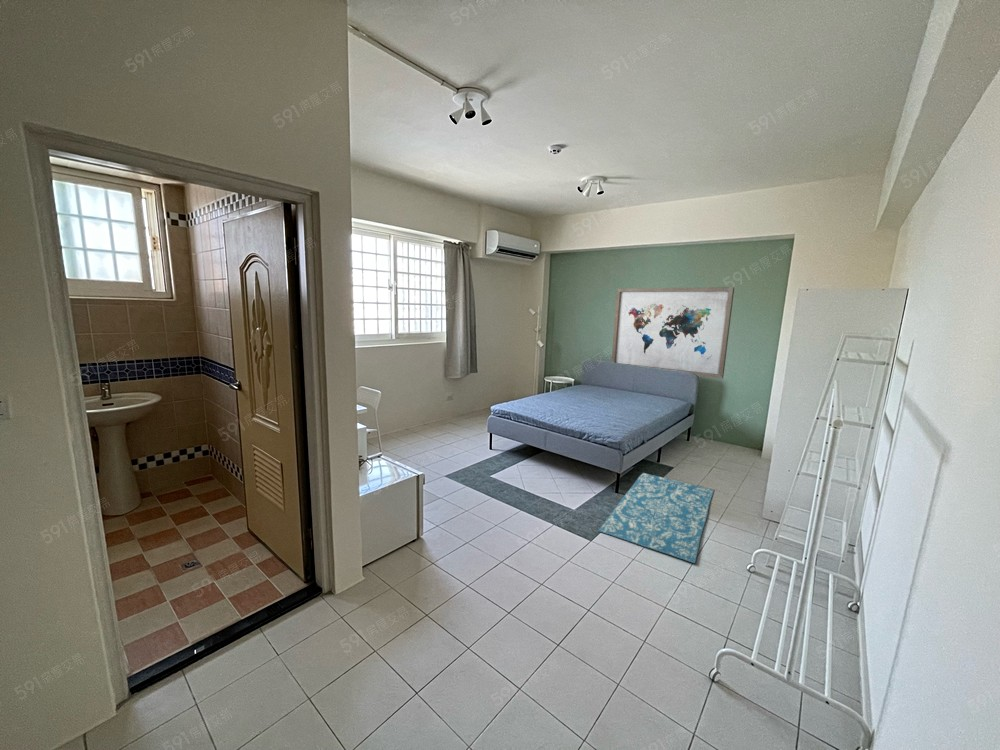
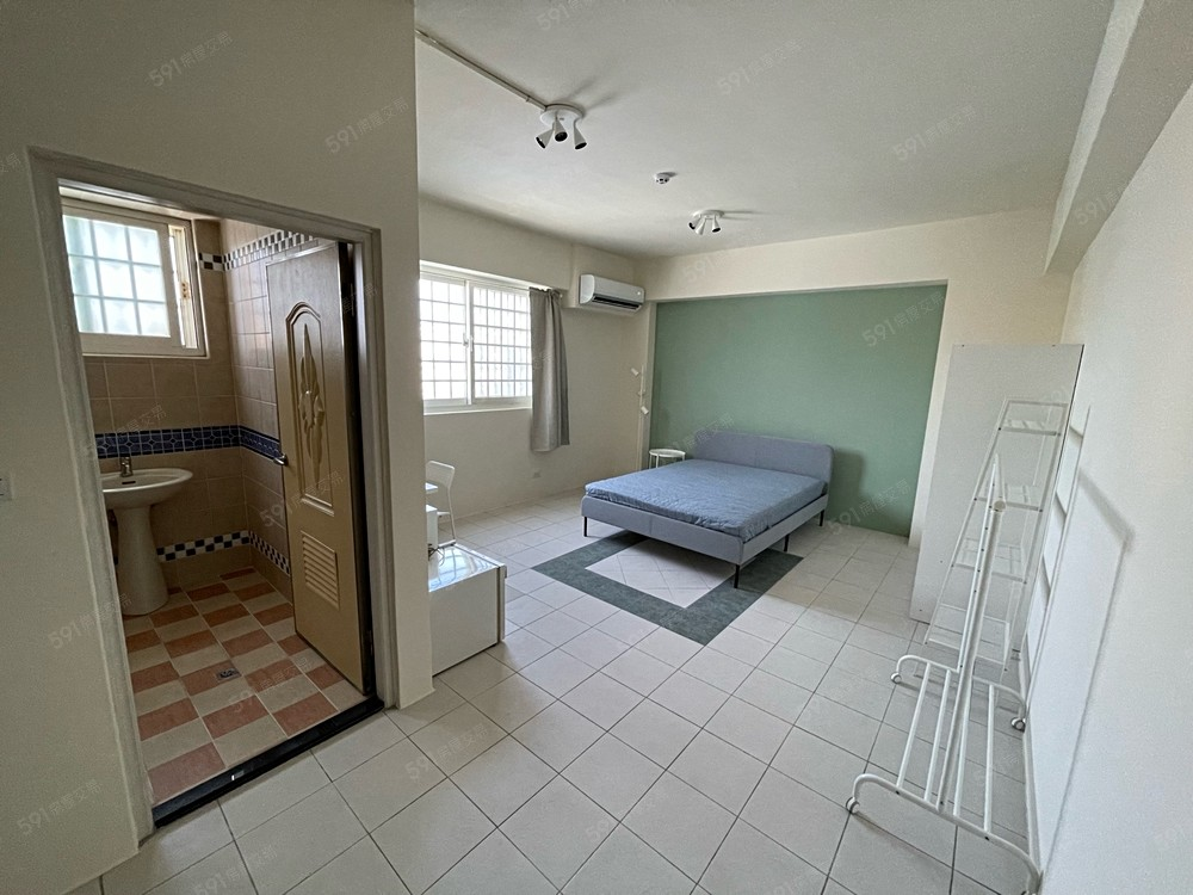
- rug (662, 507)
- wall art (666, 330)
